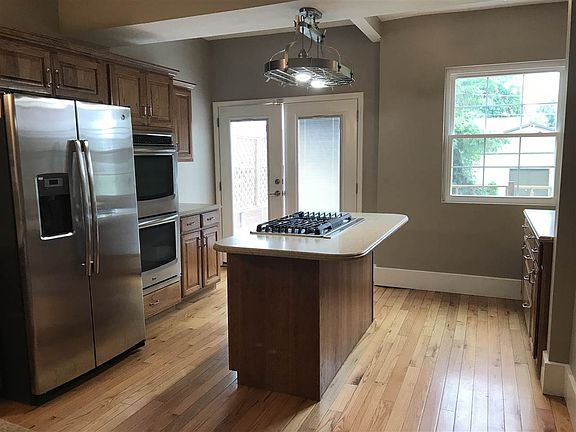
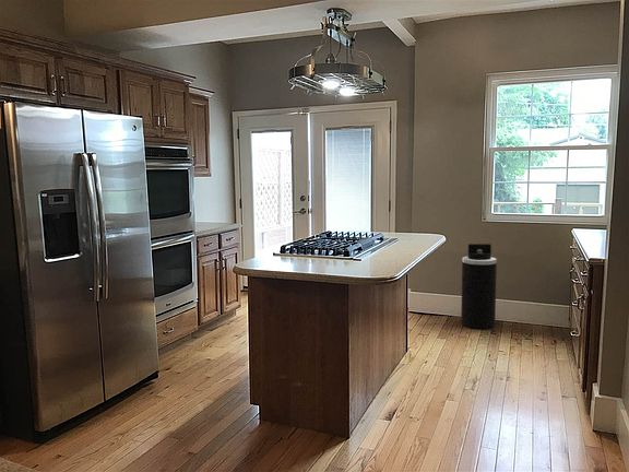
+ trash can (478, 284)
